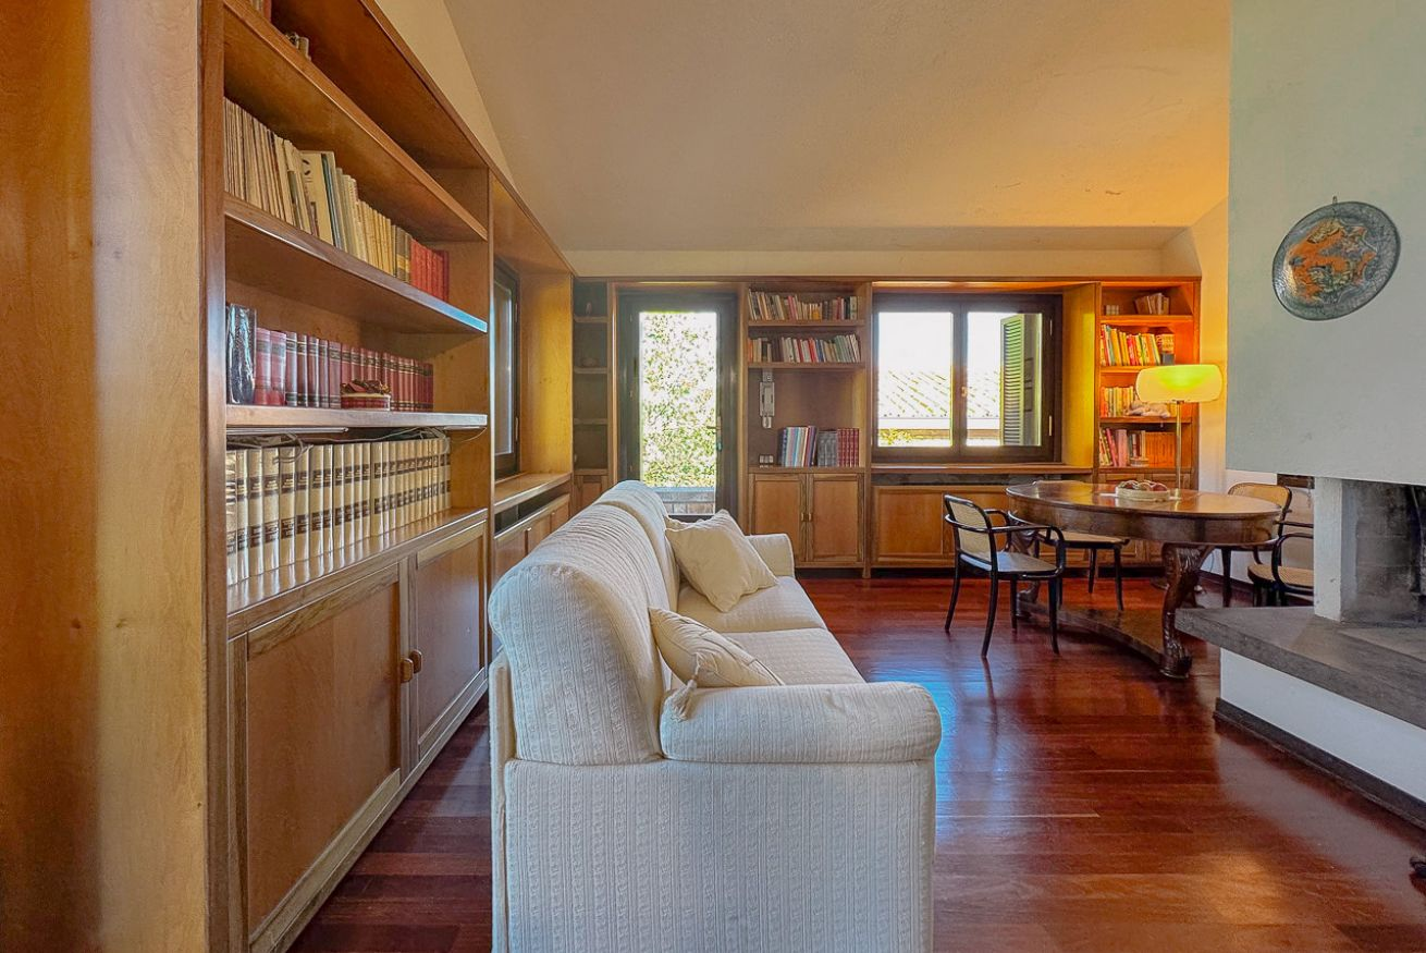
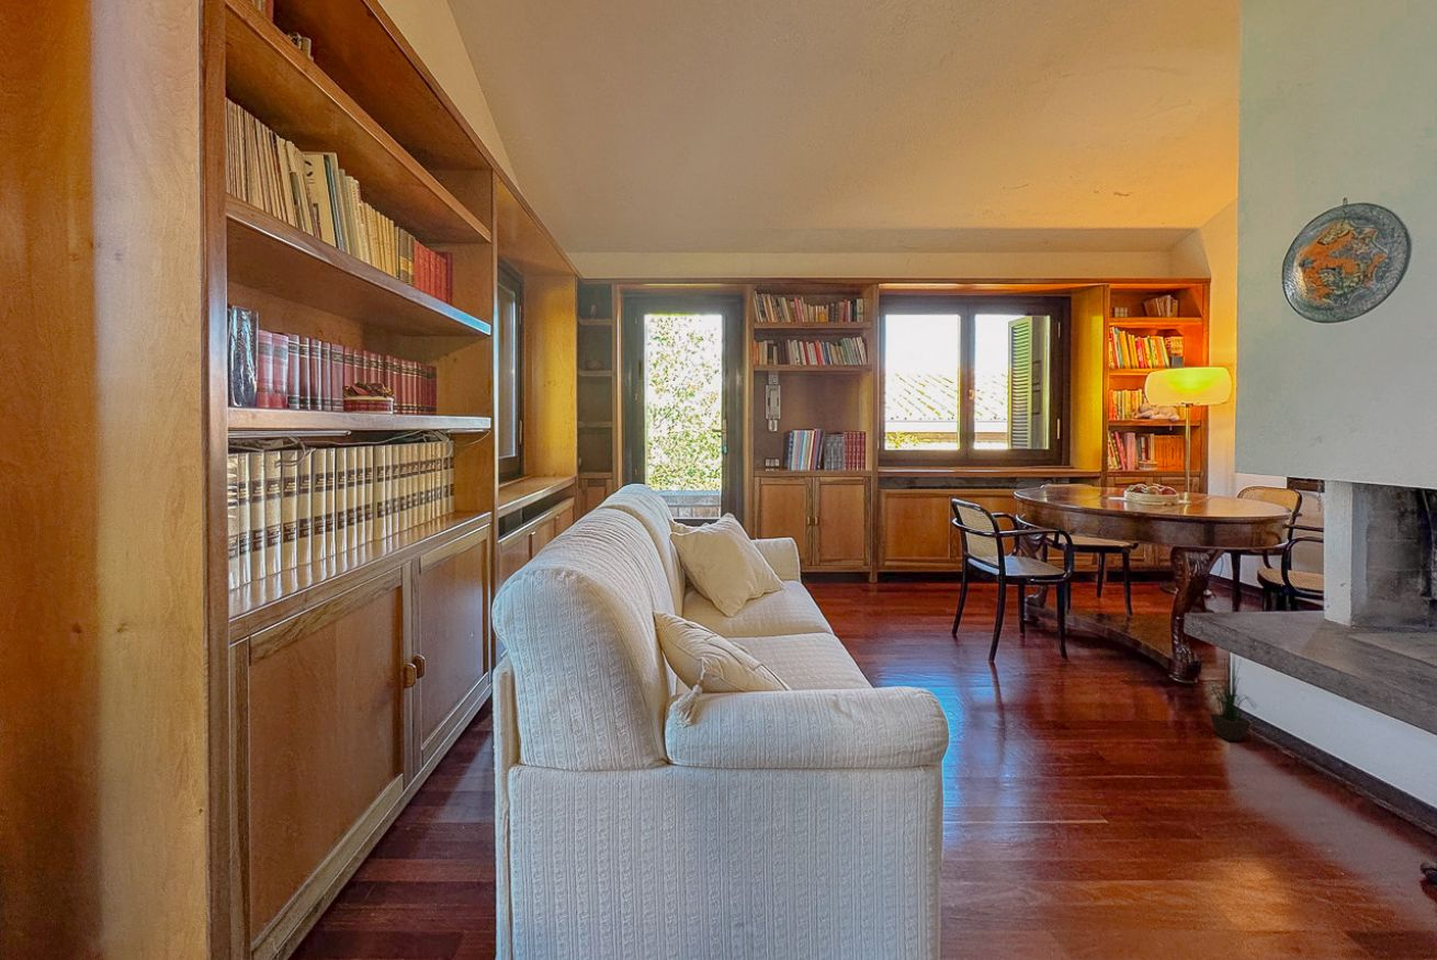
+ potted plant (1226, 689)
